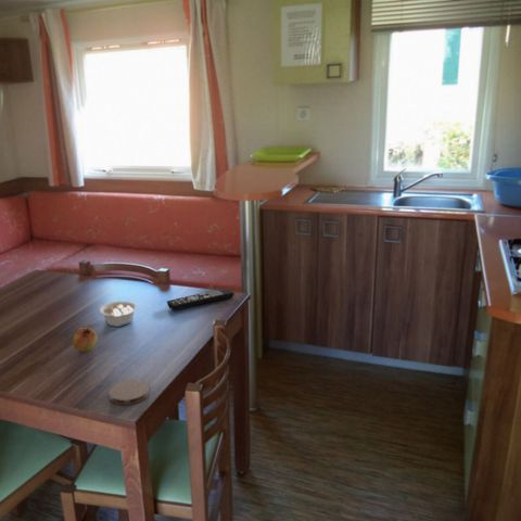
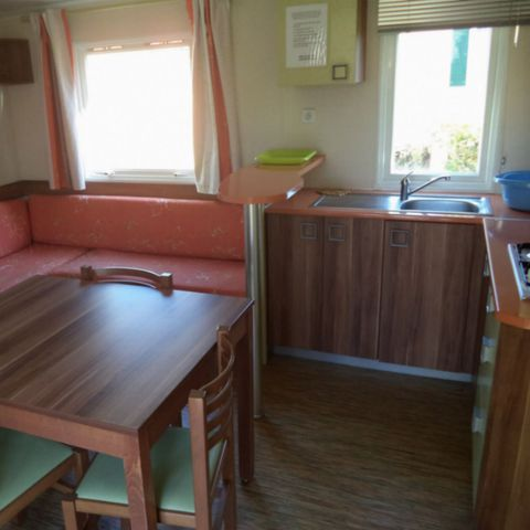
- legume (118, 314)
- remote control (201, 298)
- fruit (85, 338)
- coaster (129, 392)
